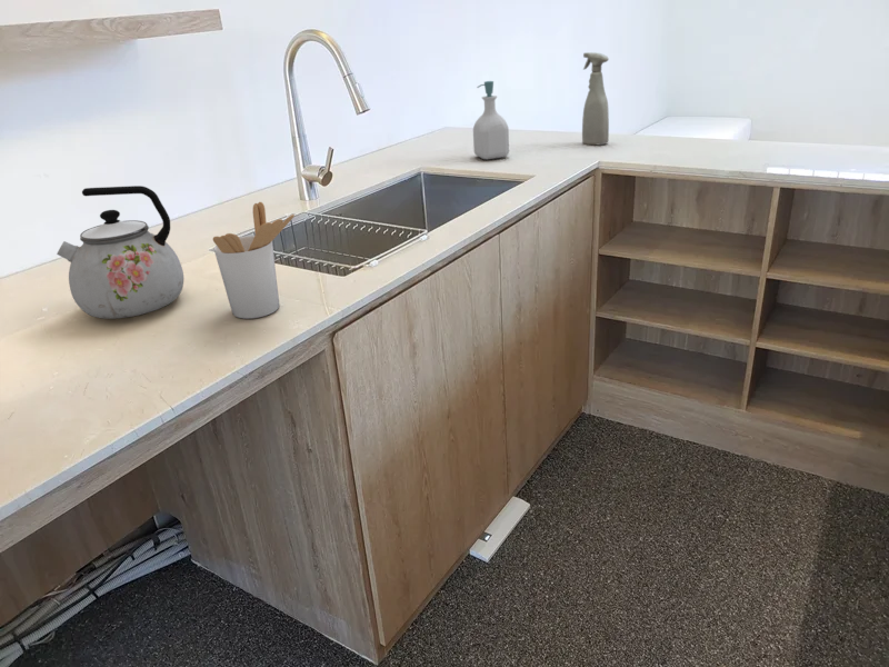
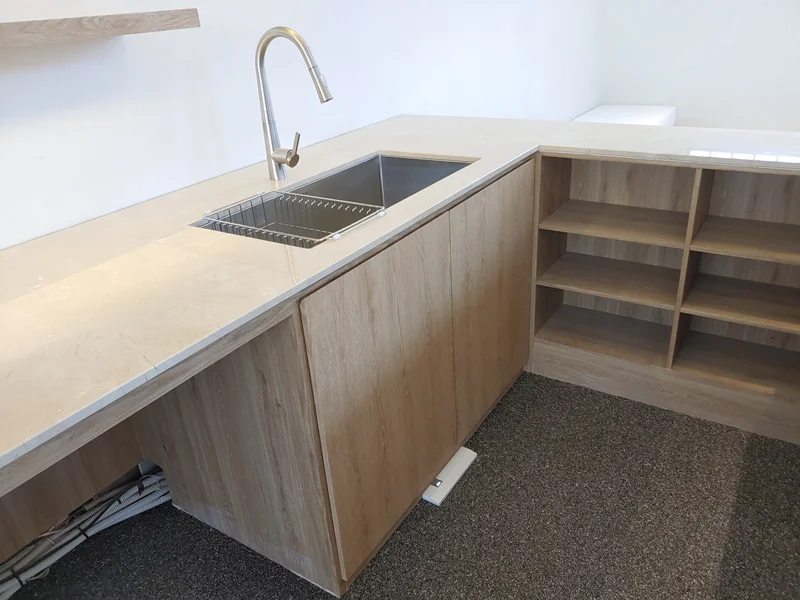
- soap bottle (490, 119)
- spray bottle (596, 99)
- kettle (118, 248)
- utensil holder (258, 262)
